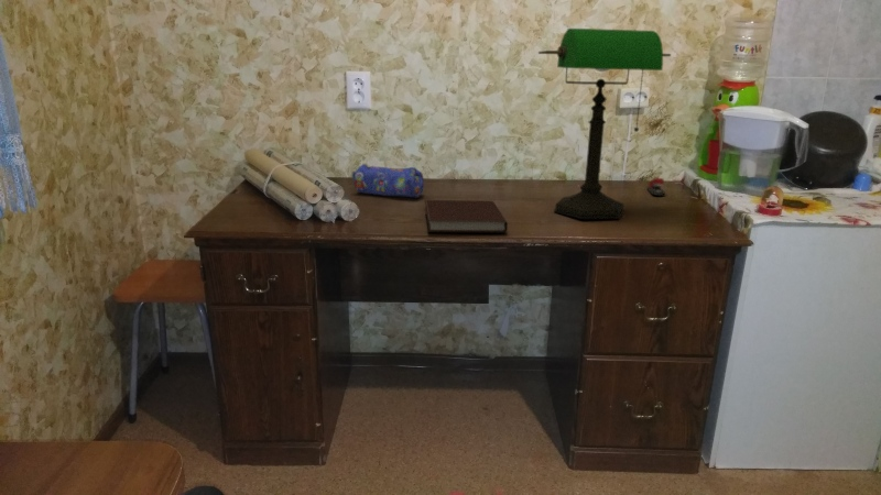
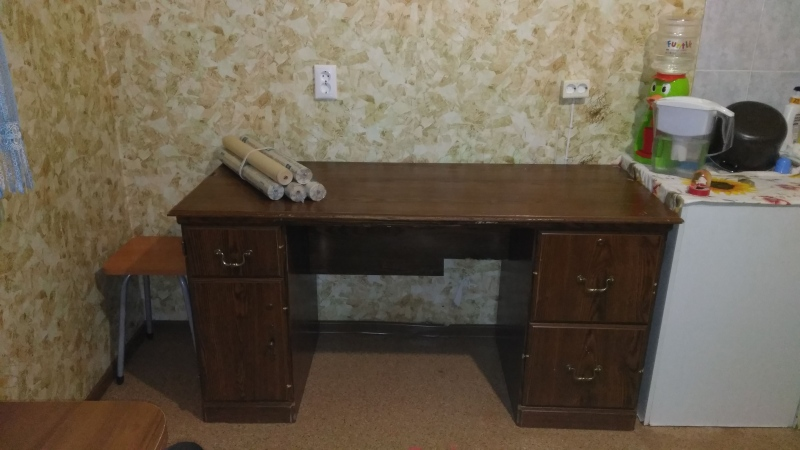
- stapler (656, 185)
- notebook (463, 215)
- desk lamp (597, 124)
- pencil case (388, 179)
